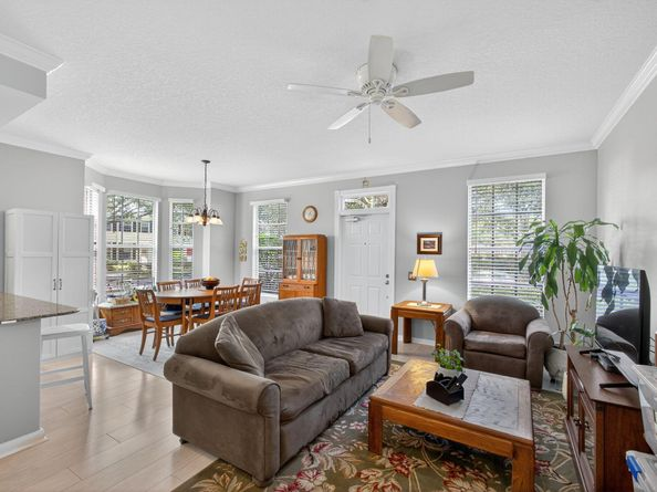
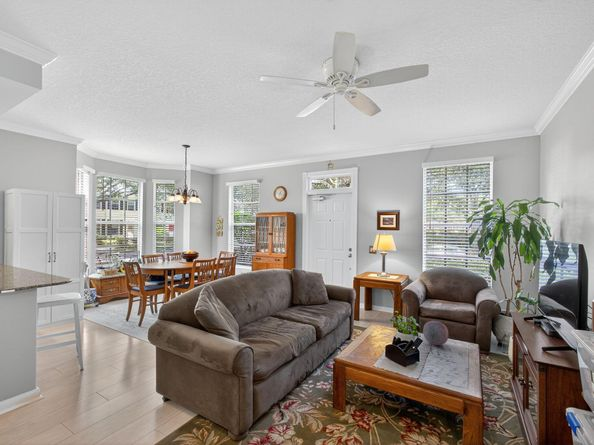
+ decorative ball (435, 332)
